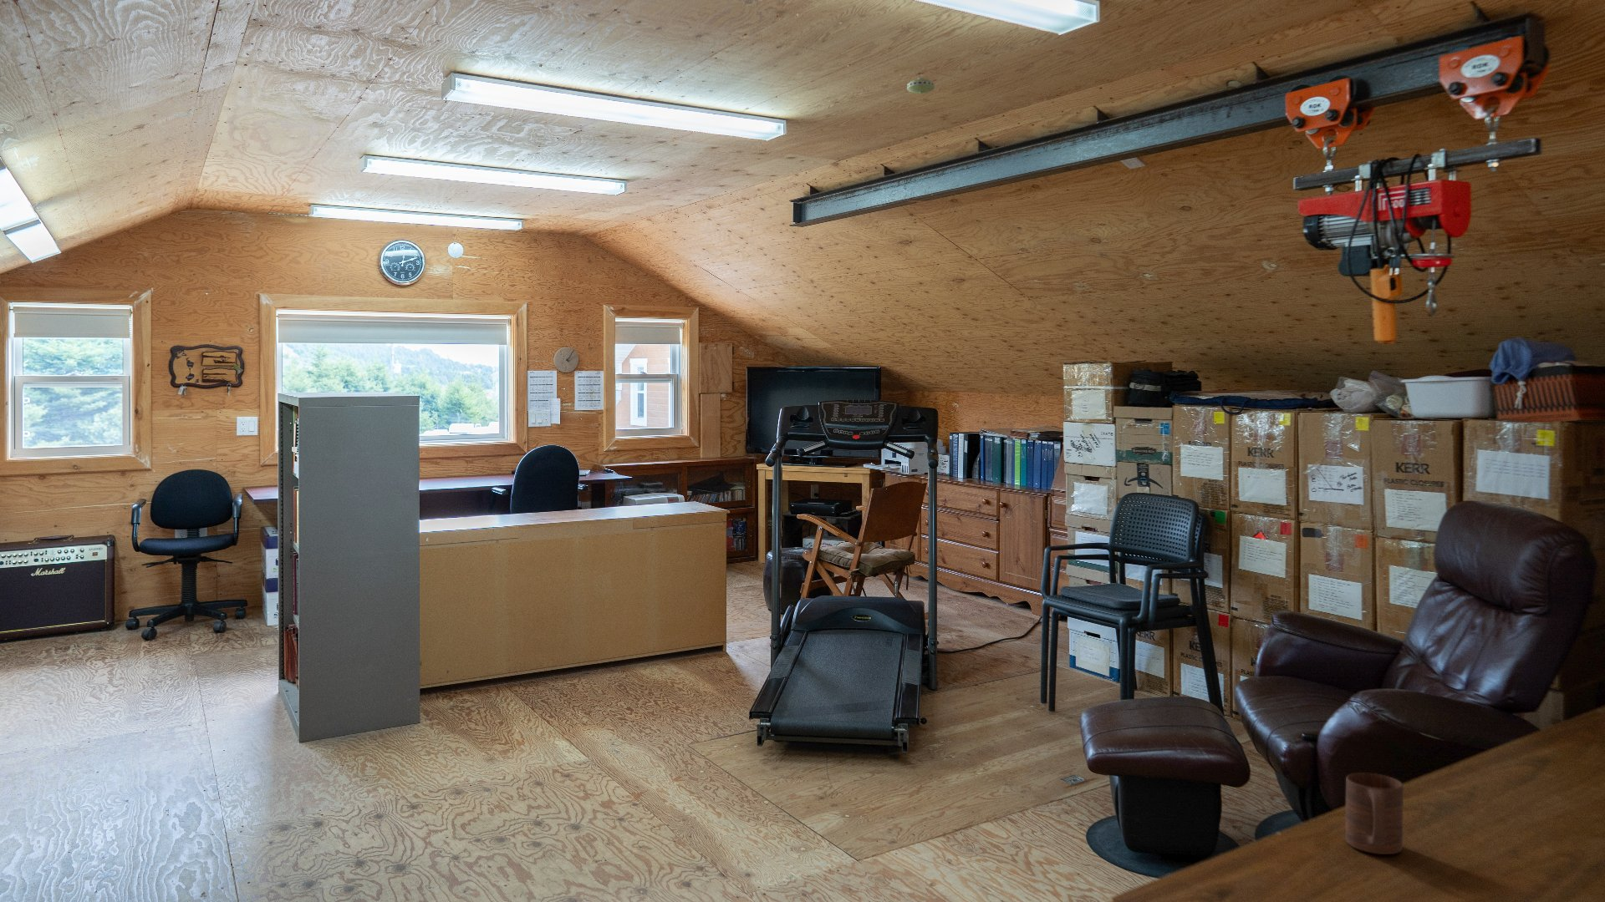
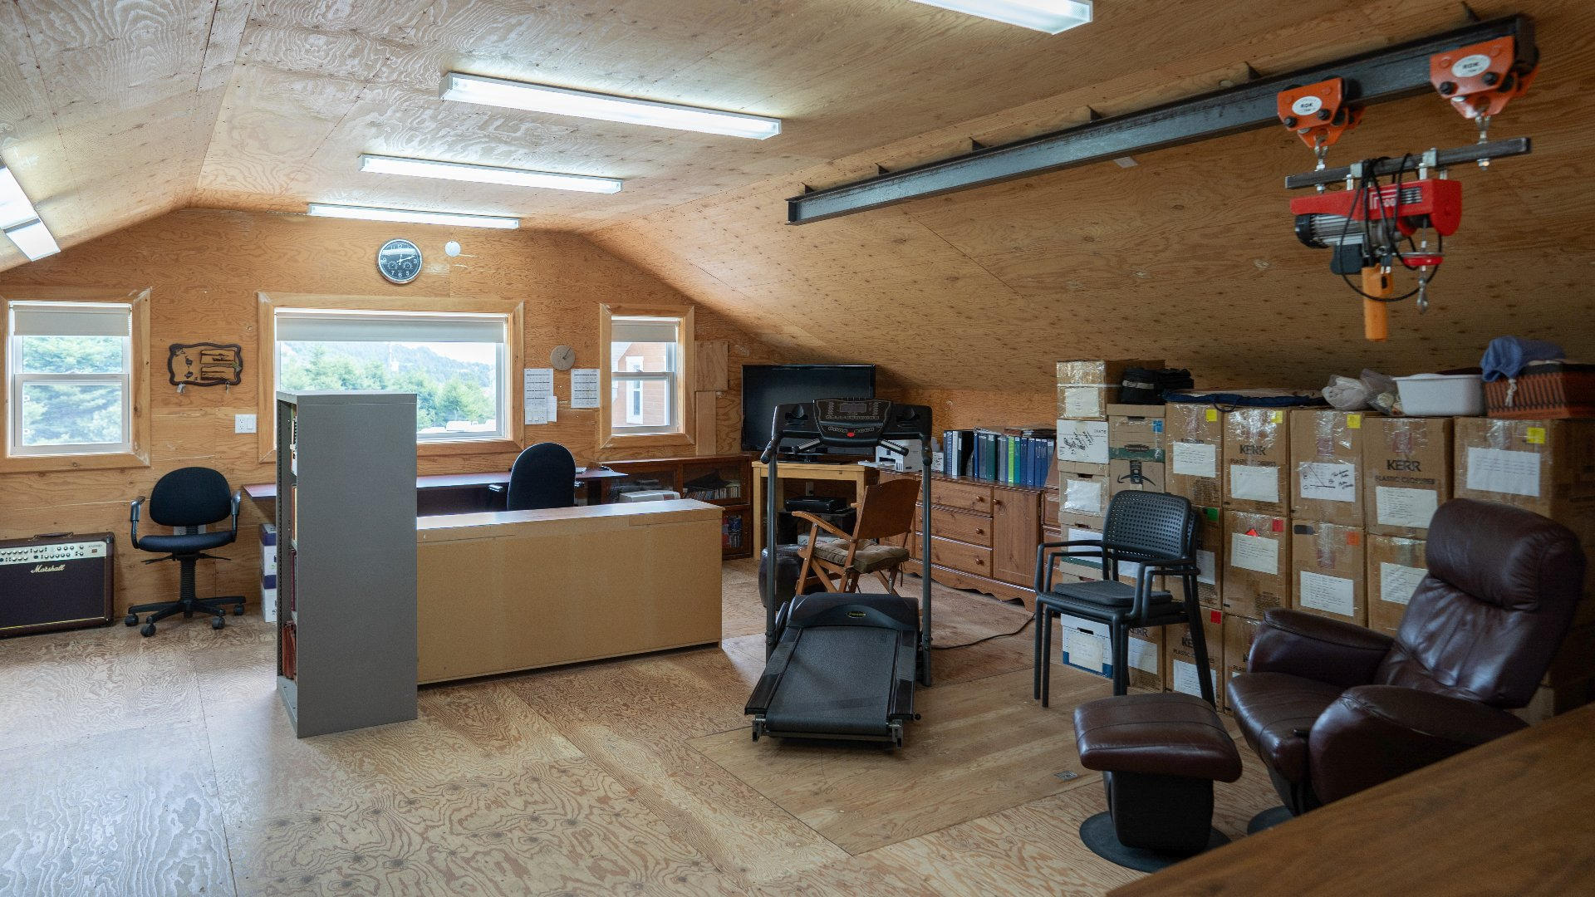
- cup (1377, 816)
- smoke detector (920, 85)
